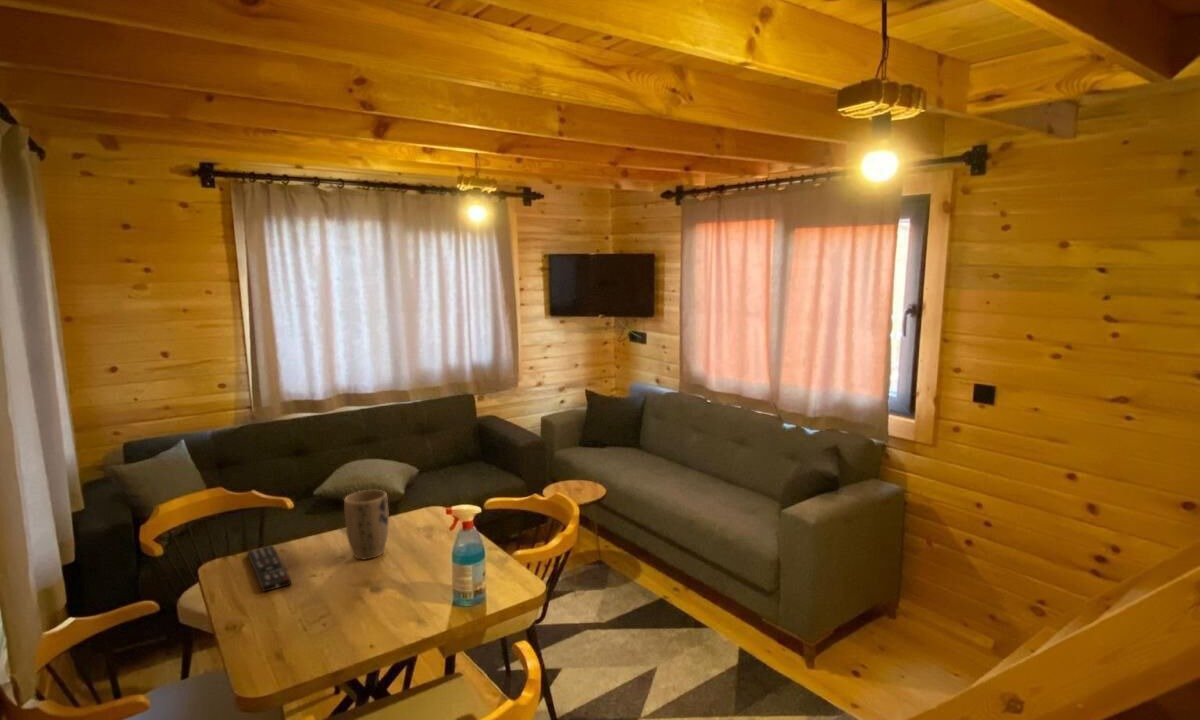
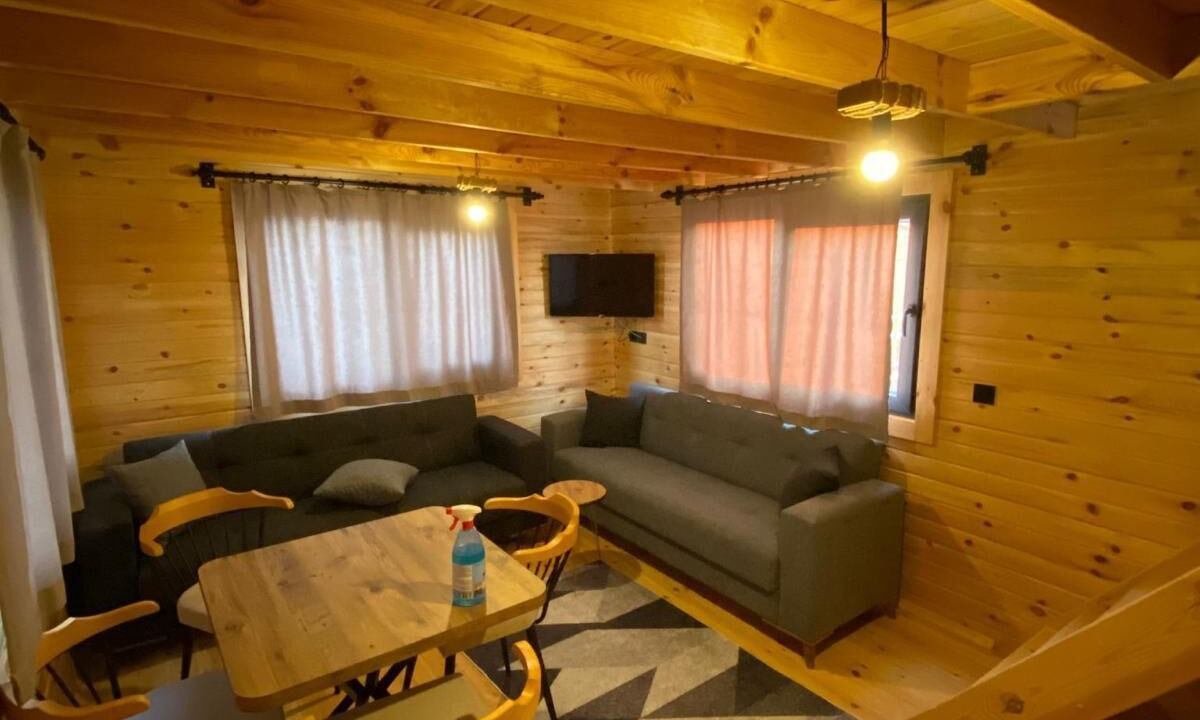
- remote control (268, 566)
- plant pot (367, 524)
